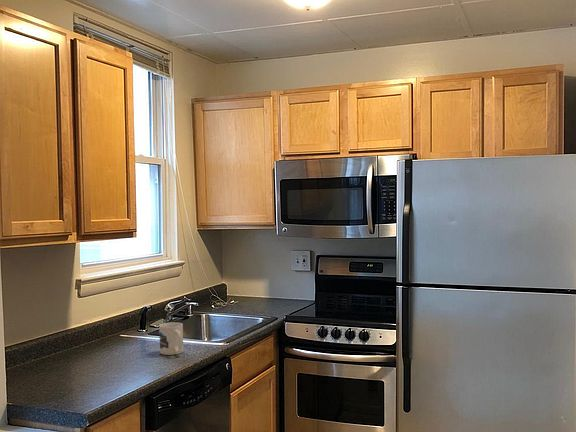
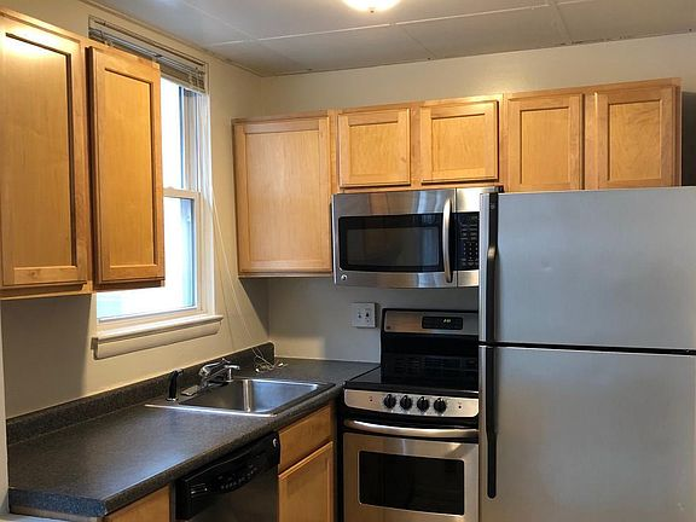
- mug (172, 339)
